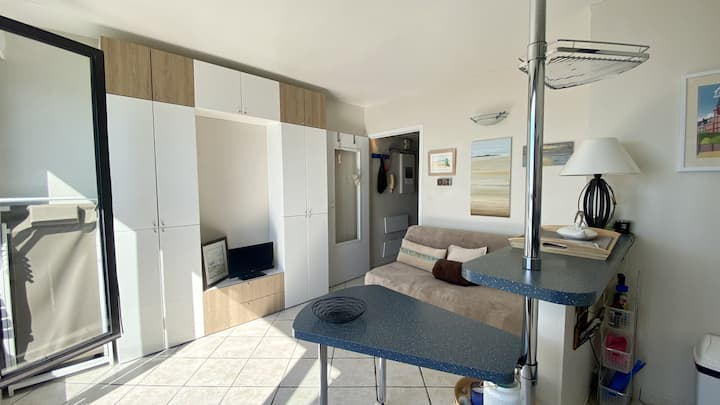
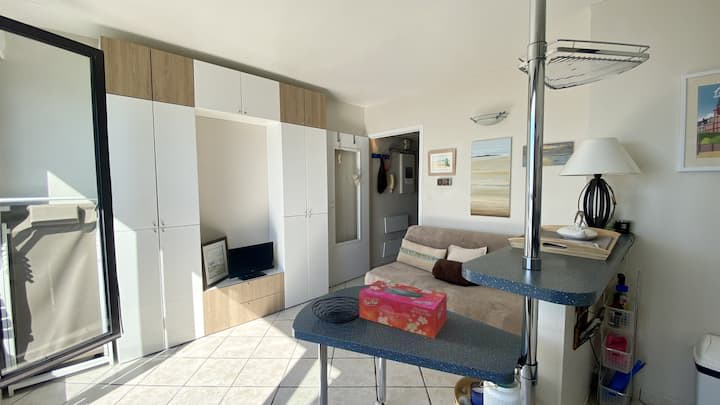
+ tissue box (402, 305)
